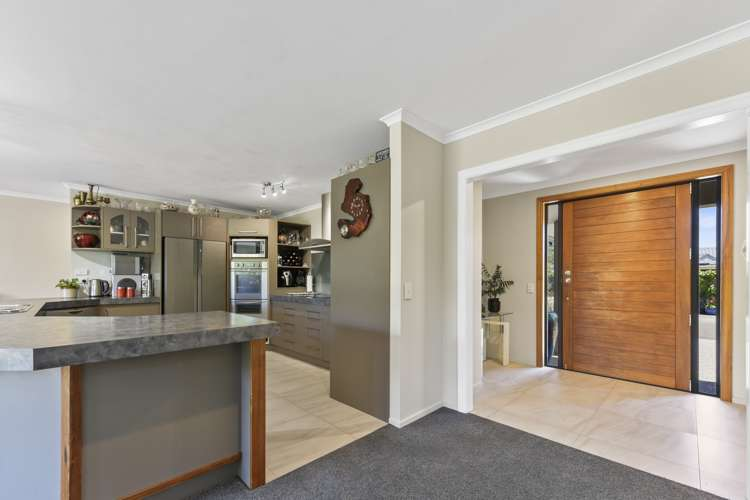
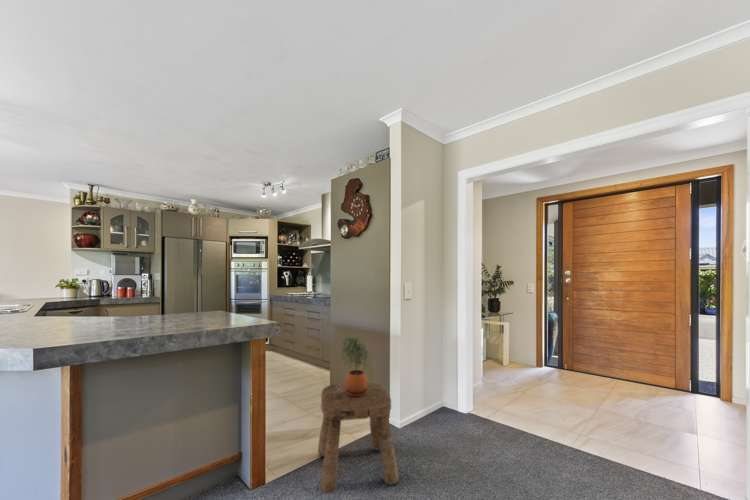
+ stool (352, 419)
+ potted plant (355, 365)
